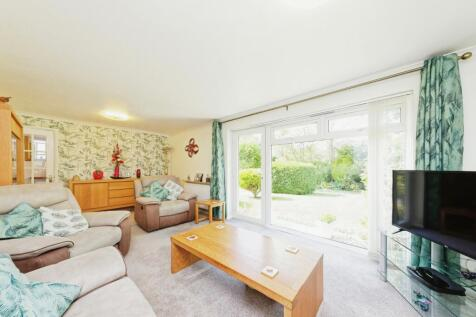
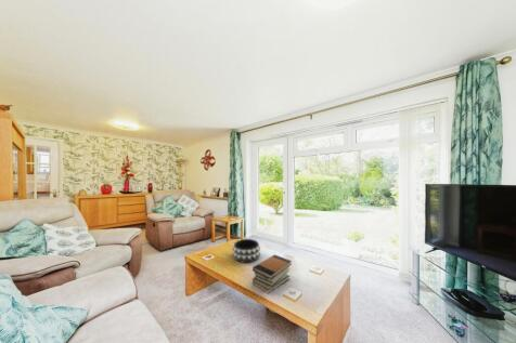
+ decorative bowl (246, 250)
+ book stack (272, 272)
